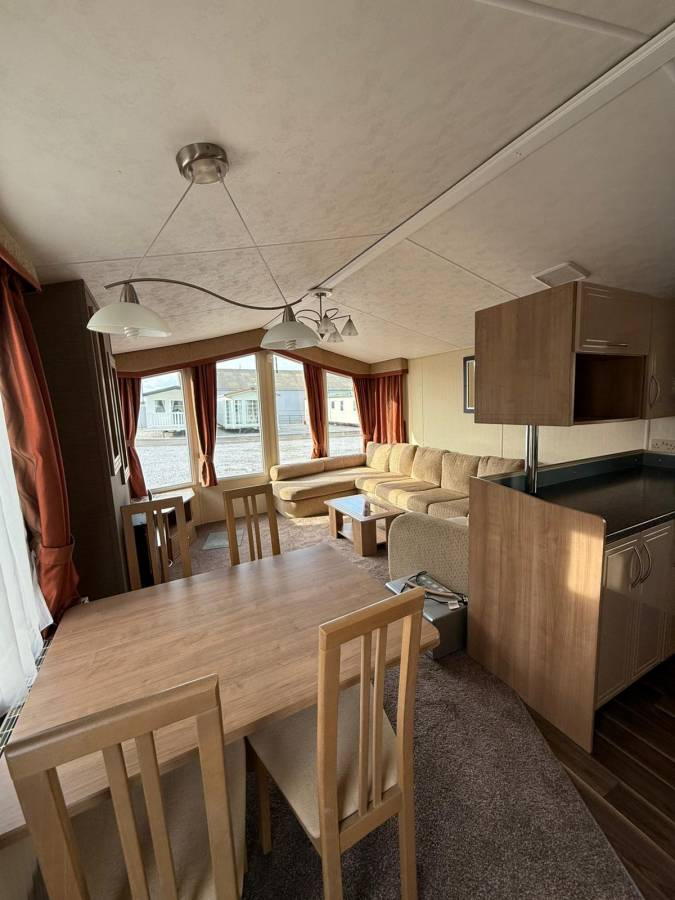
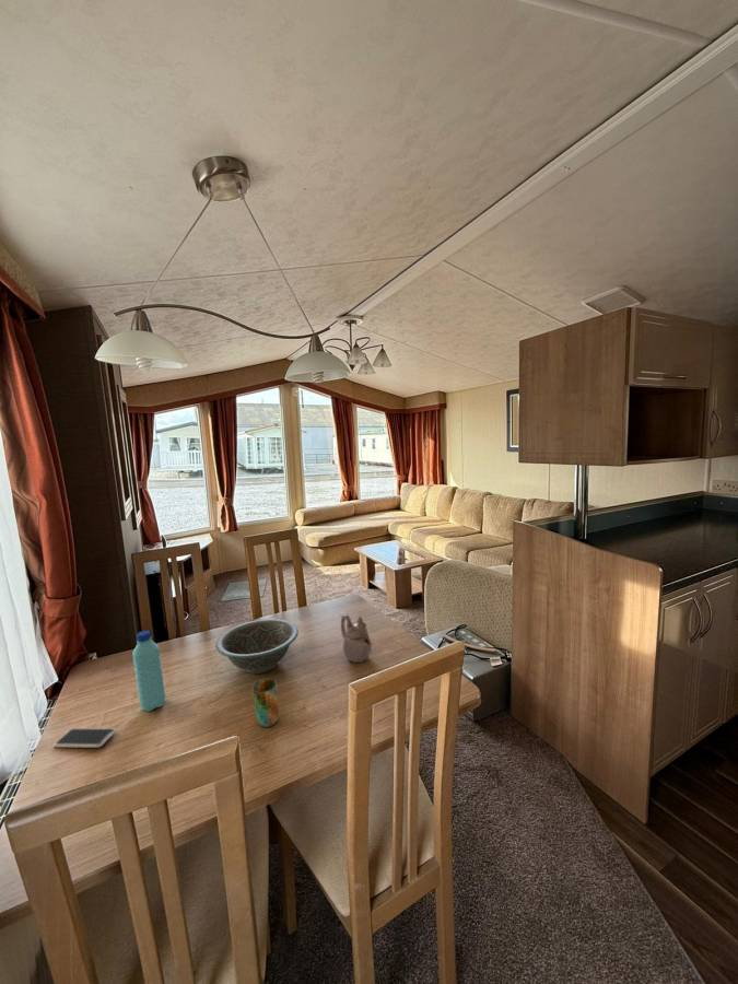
+ cup (266, 703)
+ decorative bowl (259, 649)
+ smartphone (85, 737)
+ water bottle (148, 669)
+ teapot (355, 637)
